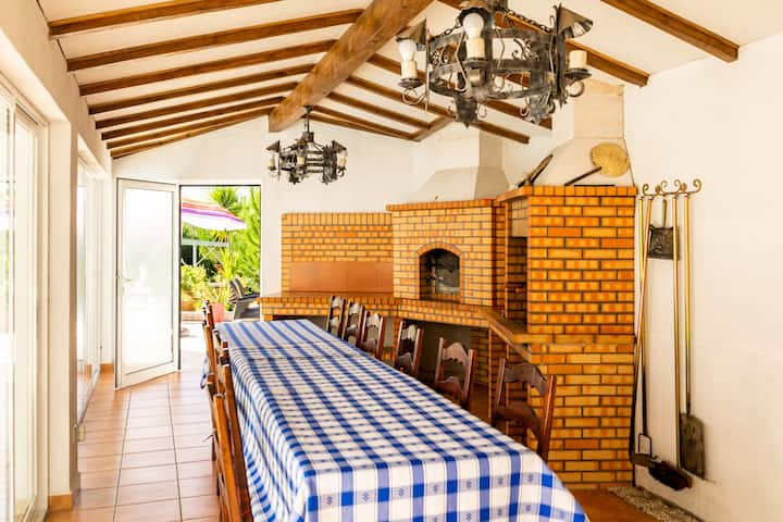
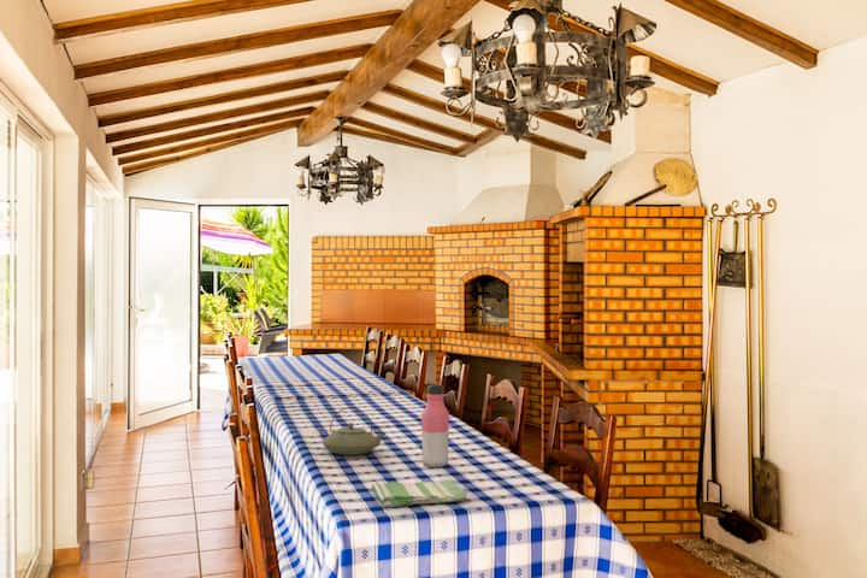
+ teapot (354, 429)
+ dish towel (418, 490)
+ water bottle (435, 424)
